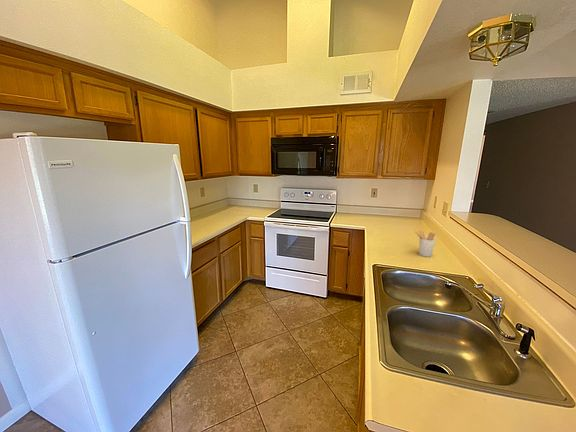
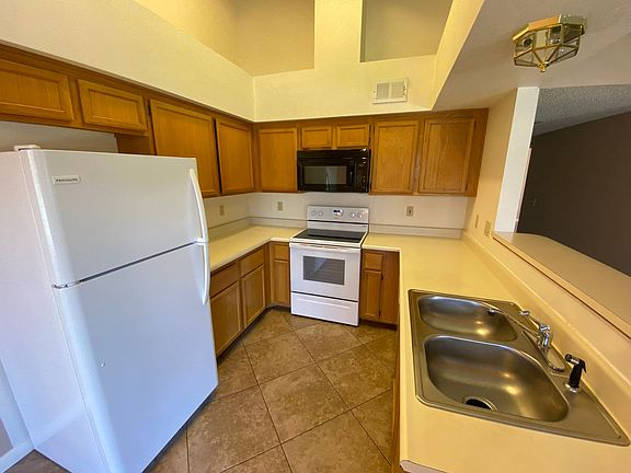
- utensil holder (423, 242)
